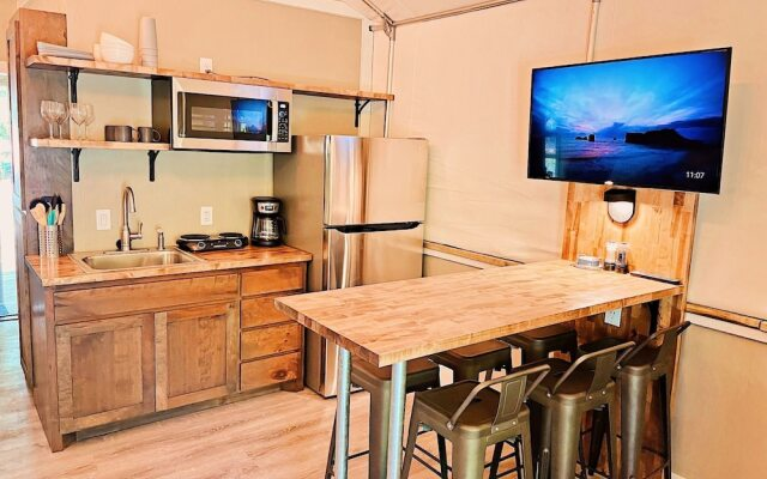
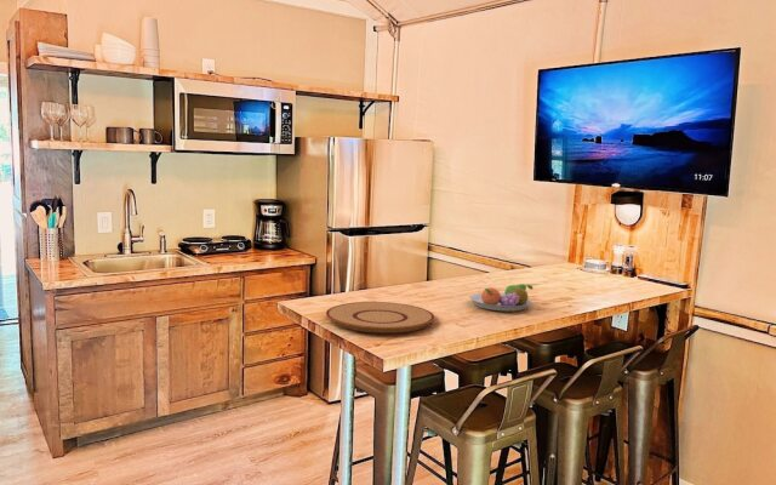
+ plate (380, 316)
+ fruit bowl (503, 293)
